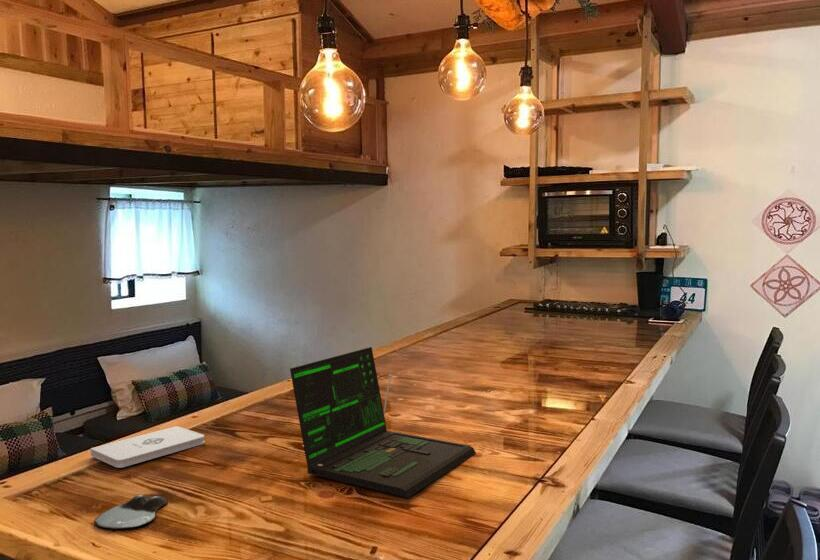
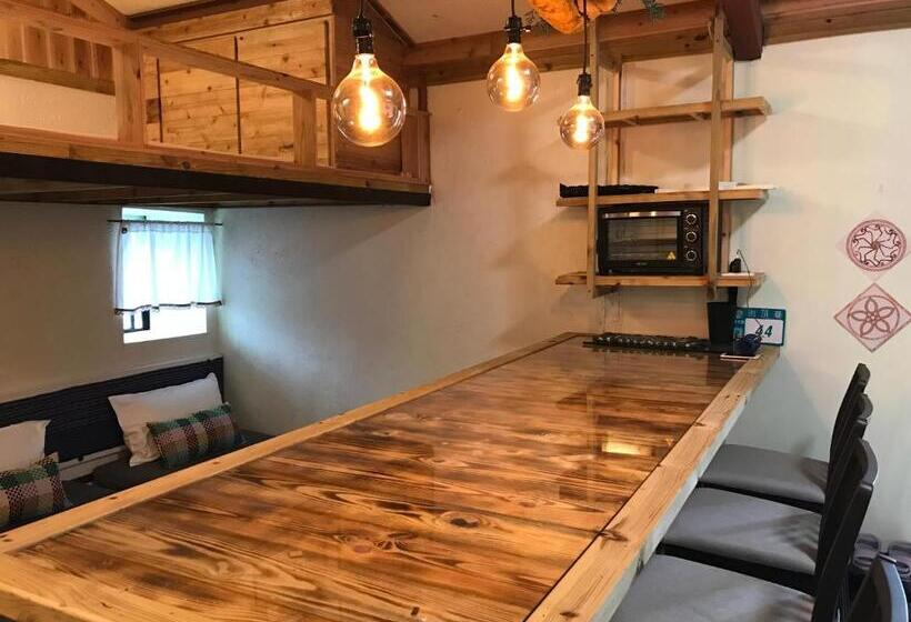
- laptop (385, 407)
- computer mouse (134, 509)
- notepad (150, 445)
